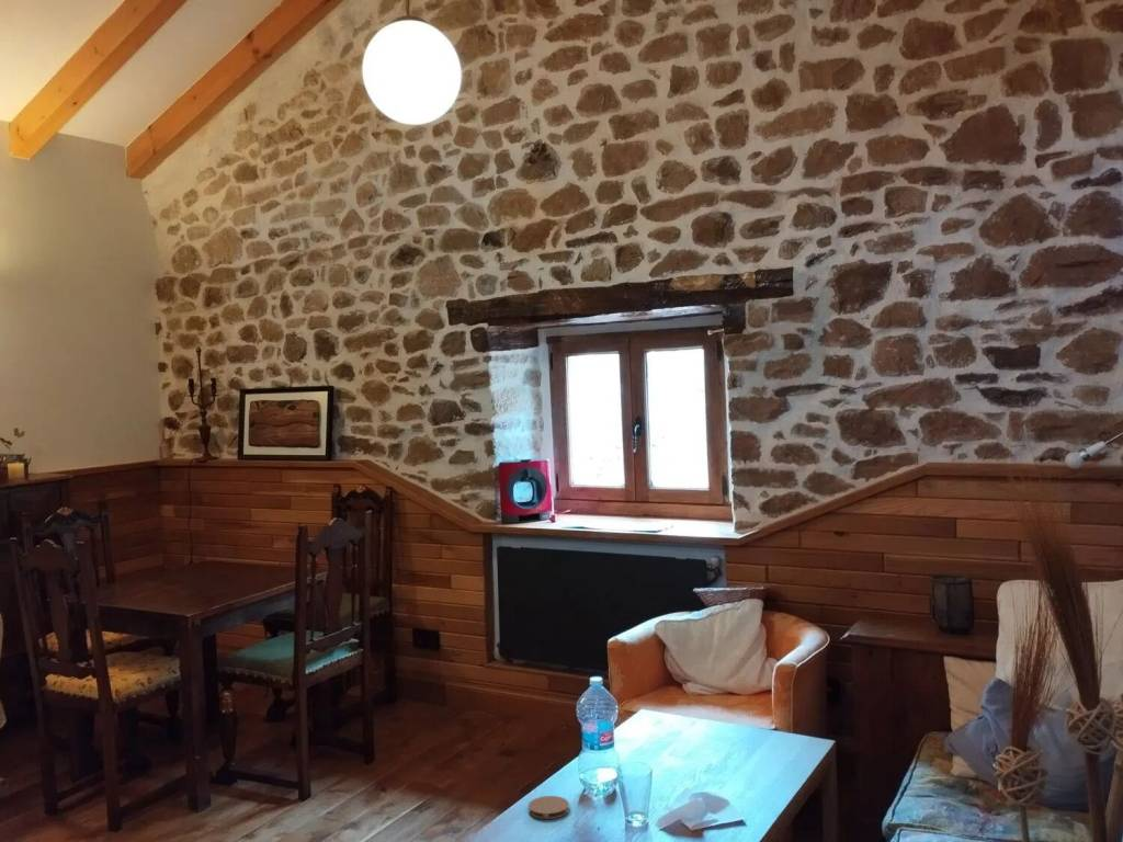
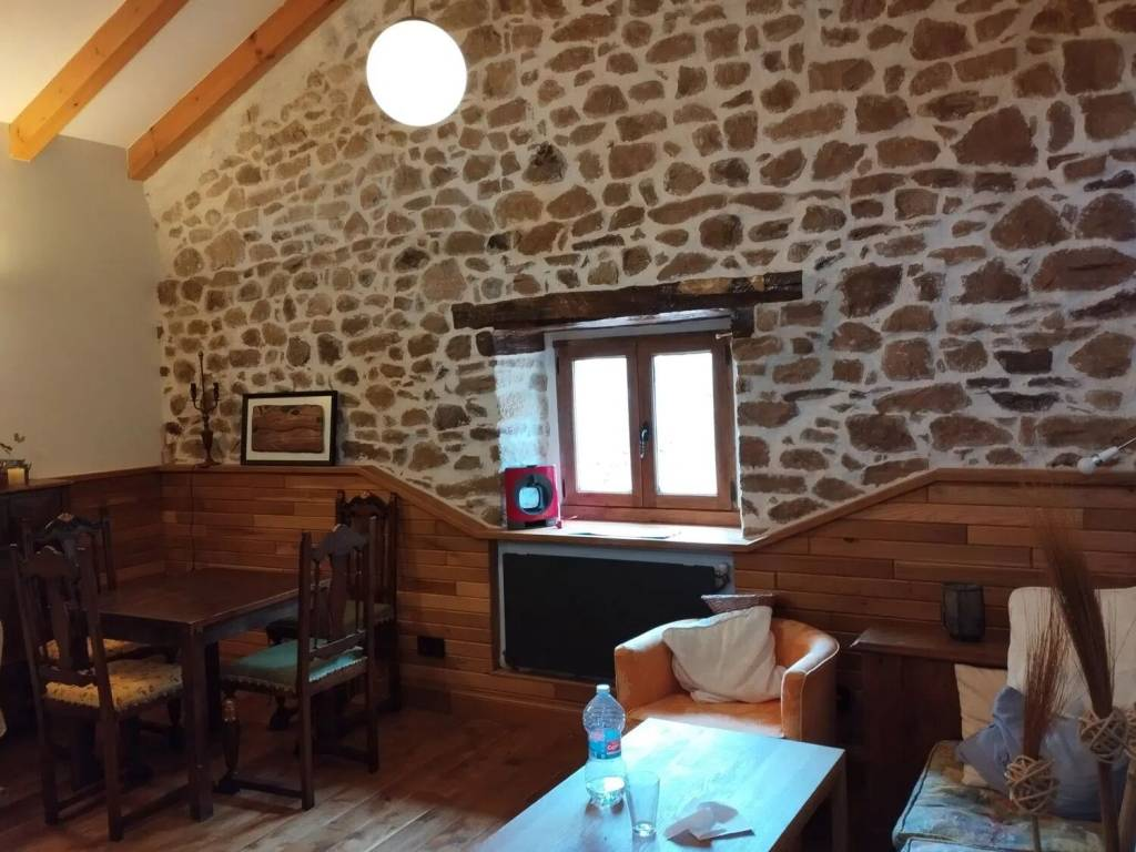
- coaster (548, 807)
